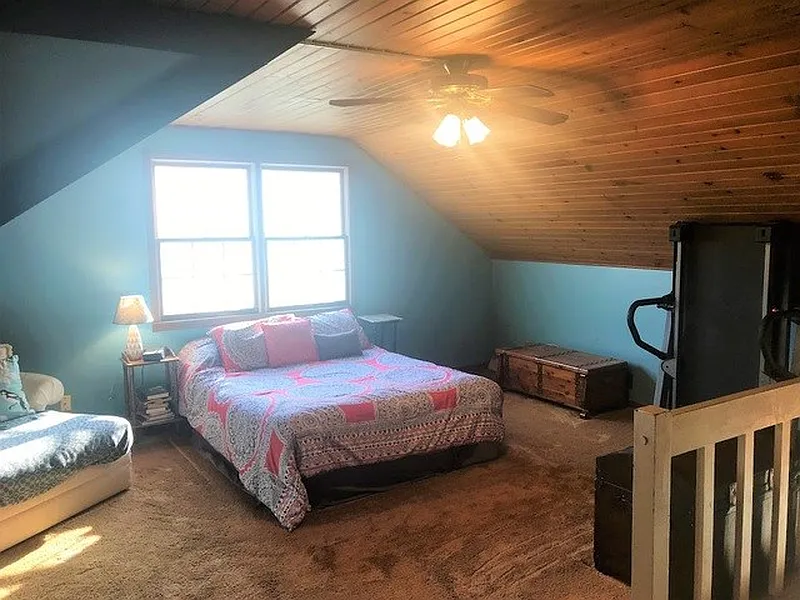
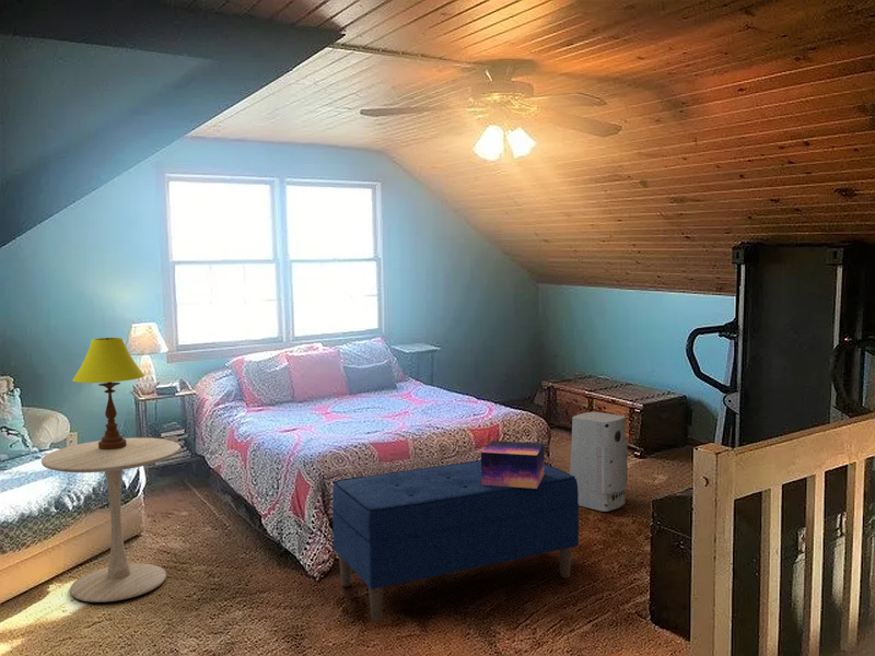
+ air purifier (597, 459)
+ side table (116, 517)
+ decorative box (513, 462)
+ table lamp (109, 391)
+ bench (455, 529)
